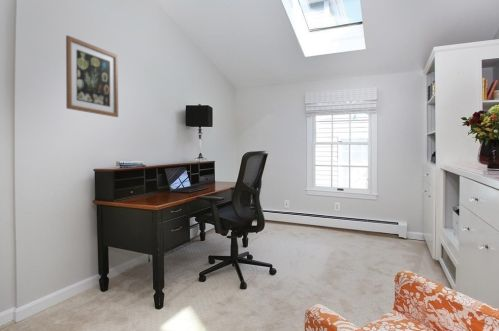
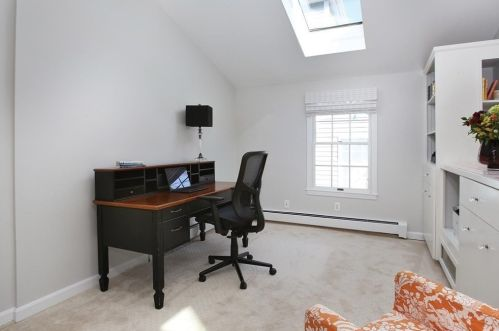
- wall art (94, 79)
